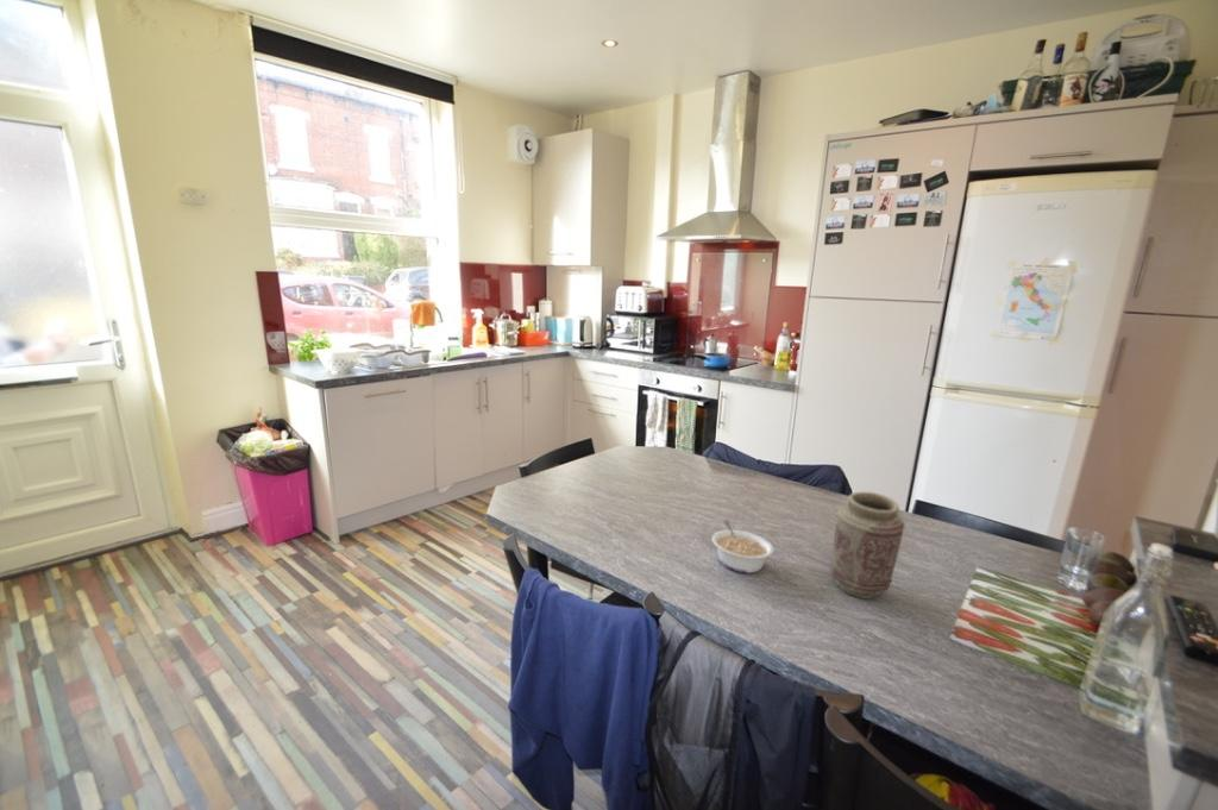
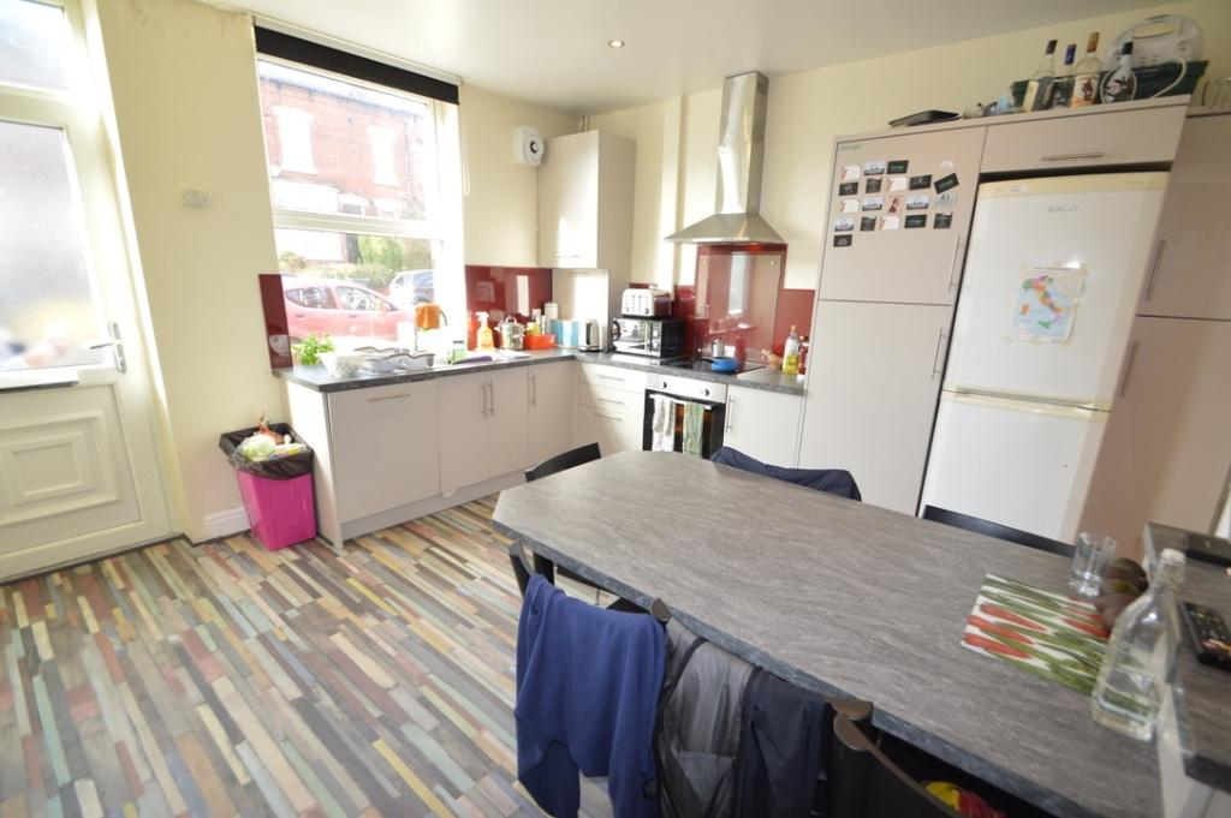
- legume (739, 550)
- vase (866, 545)
